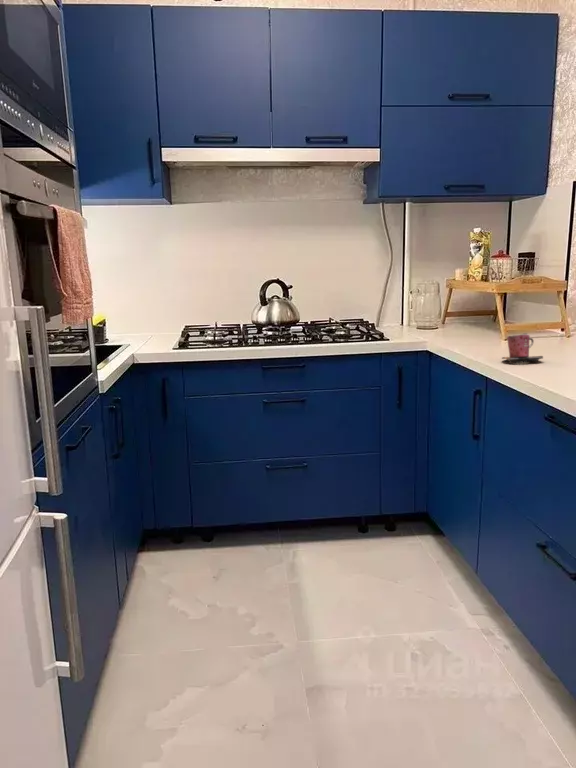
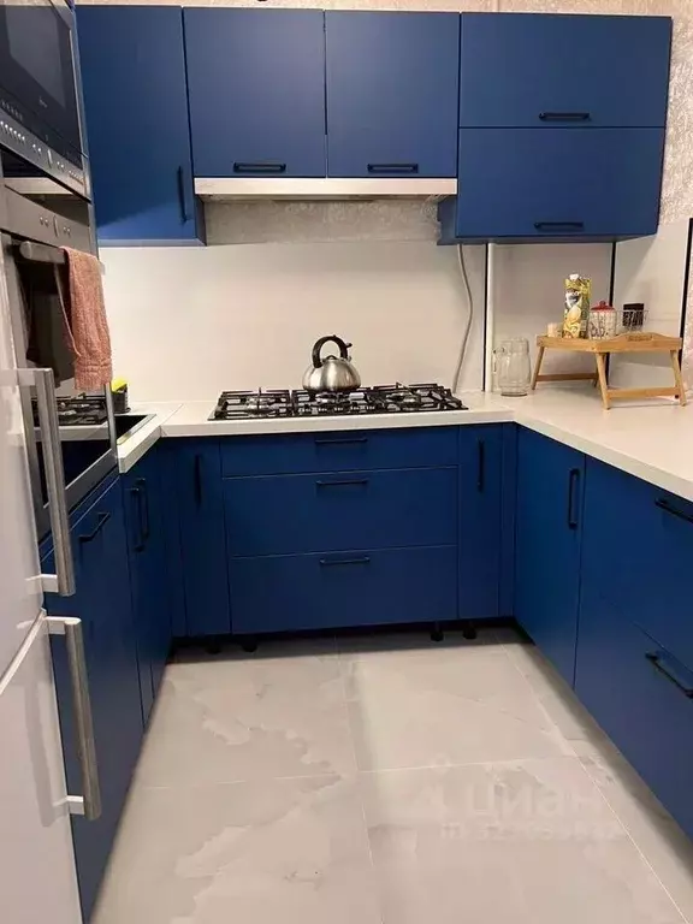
- mug (522, 346)
